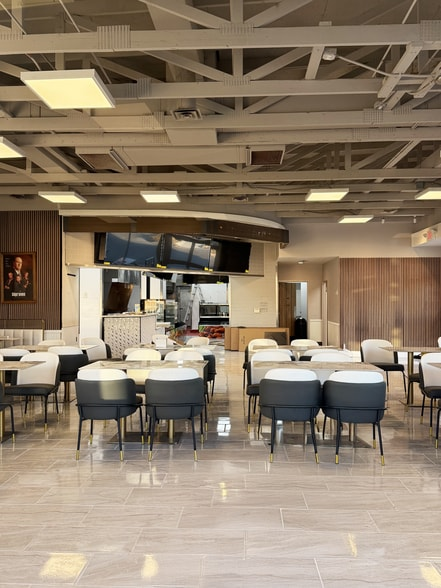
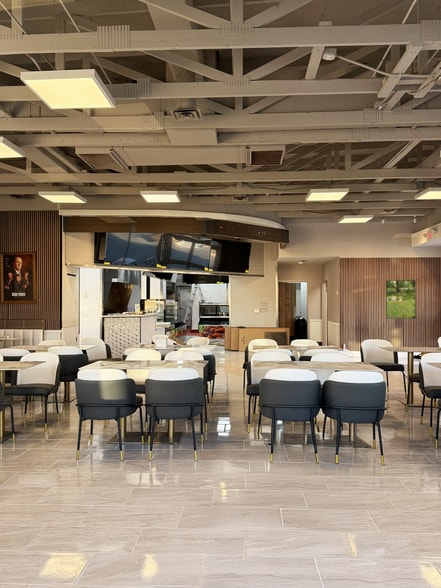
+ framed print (400, 299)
